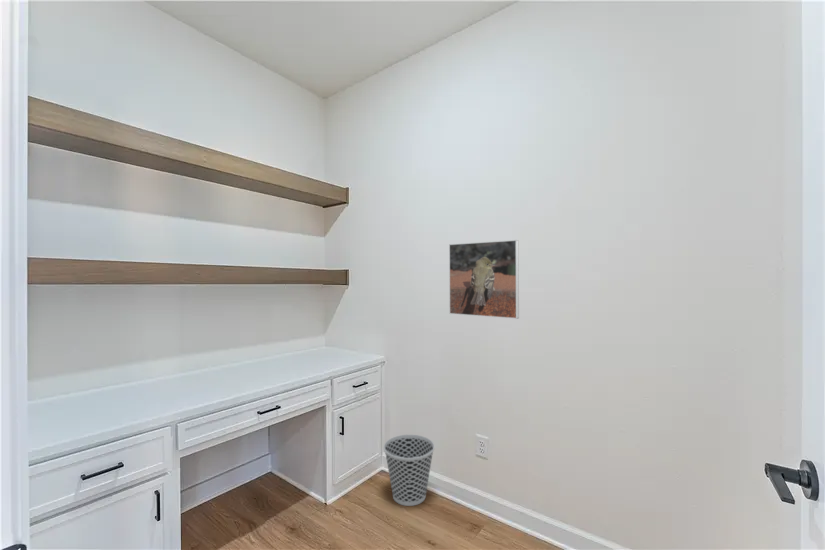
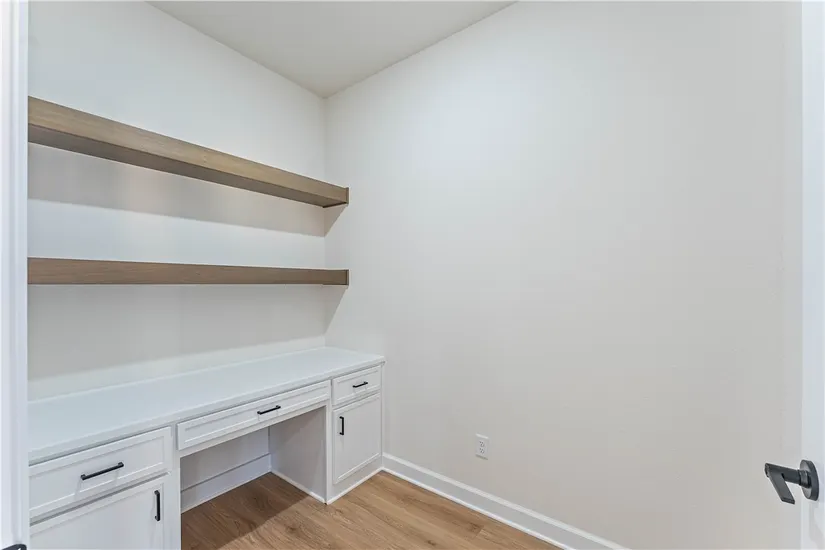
- wastebasket (409, 470)
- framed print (482, 279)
